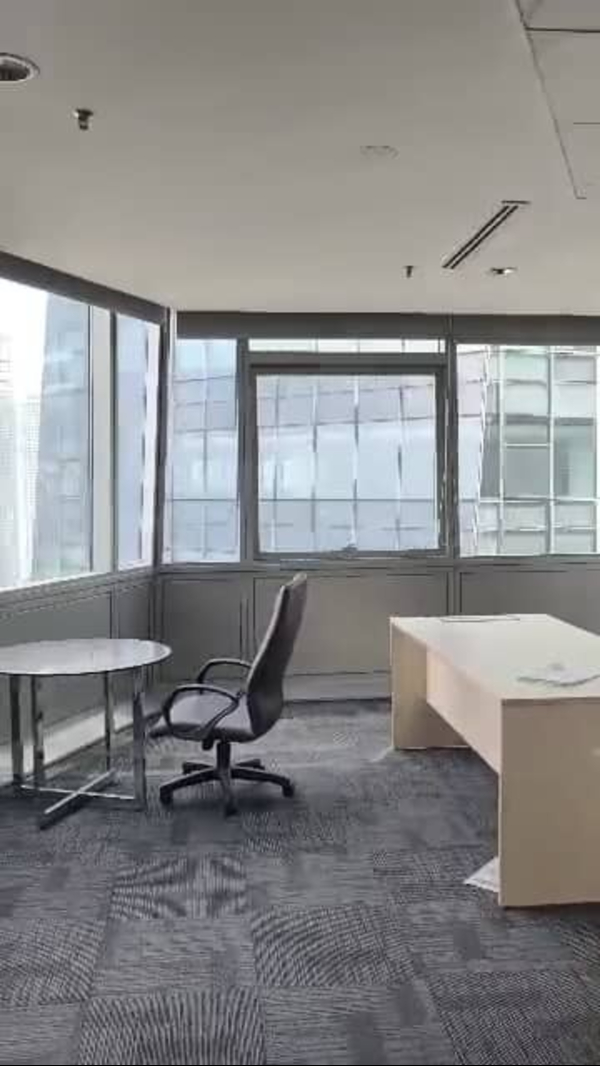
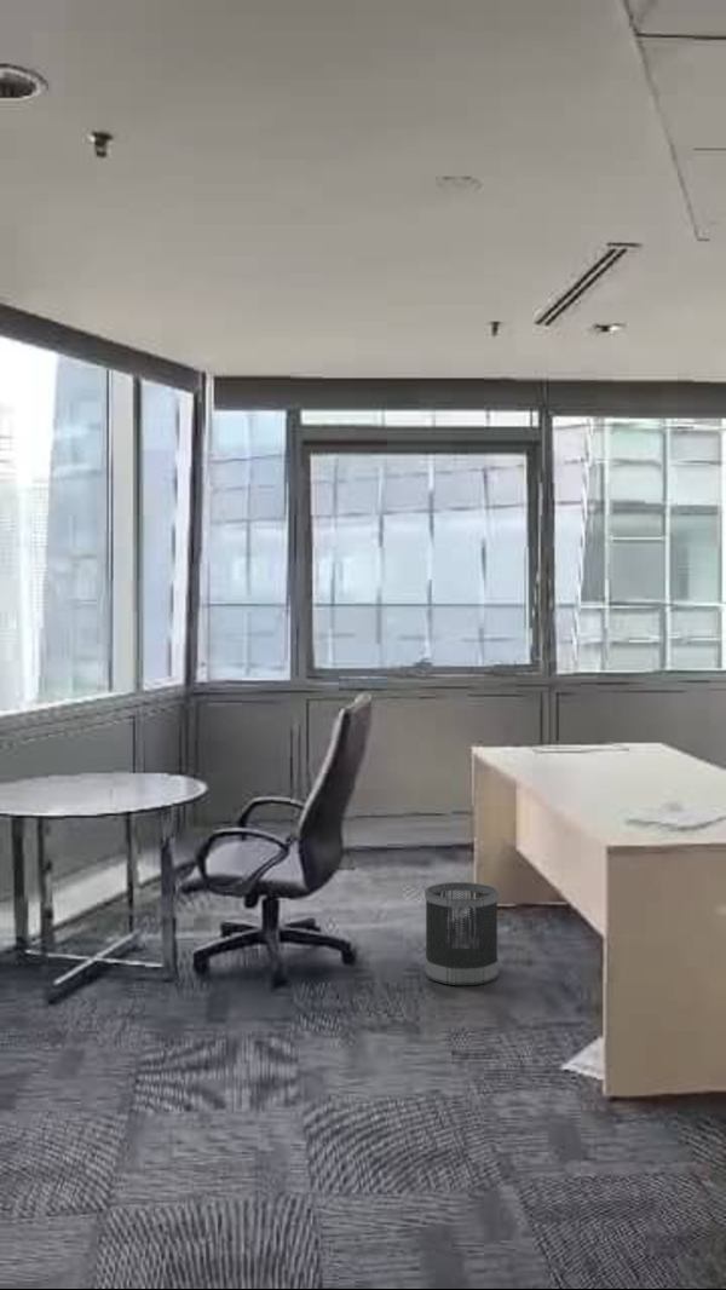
+ wastebasket (461, 932)
